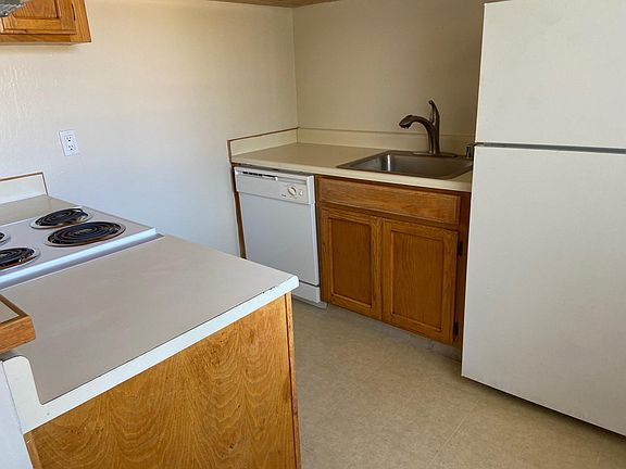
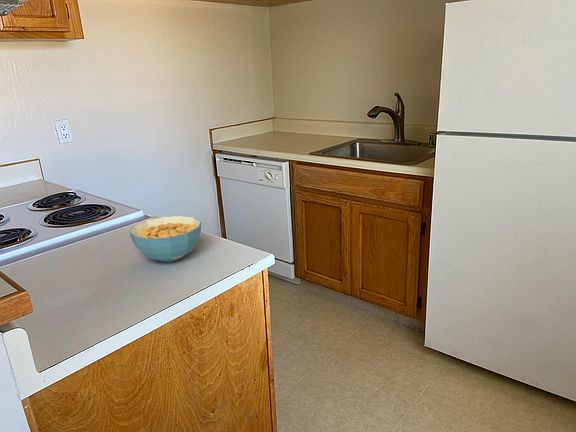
+ cereal bowl (168, 242)
